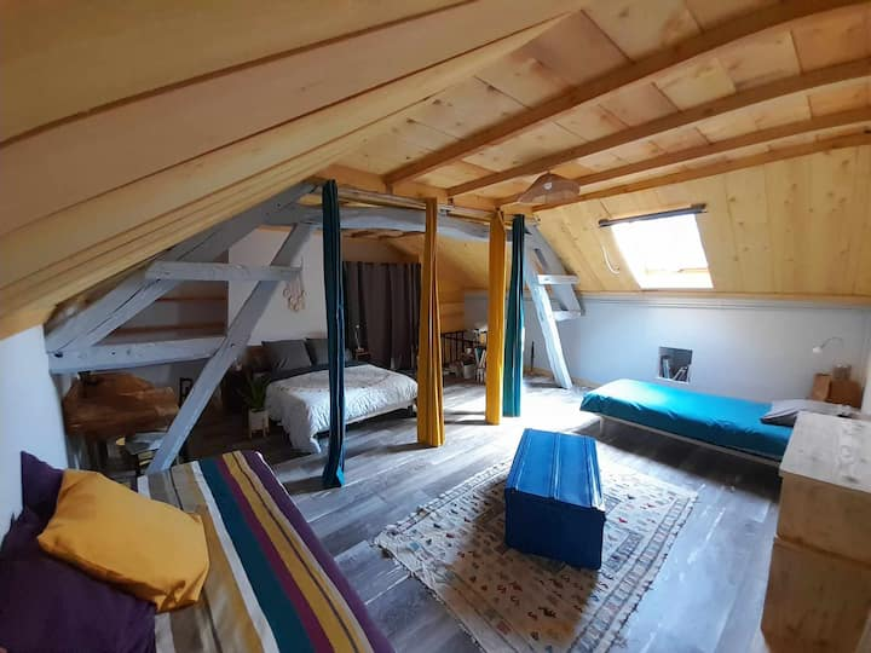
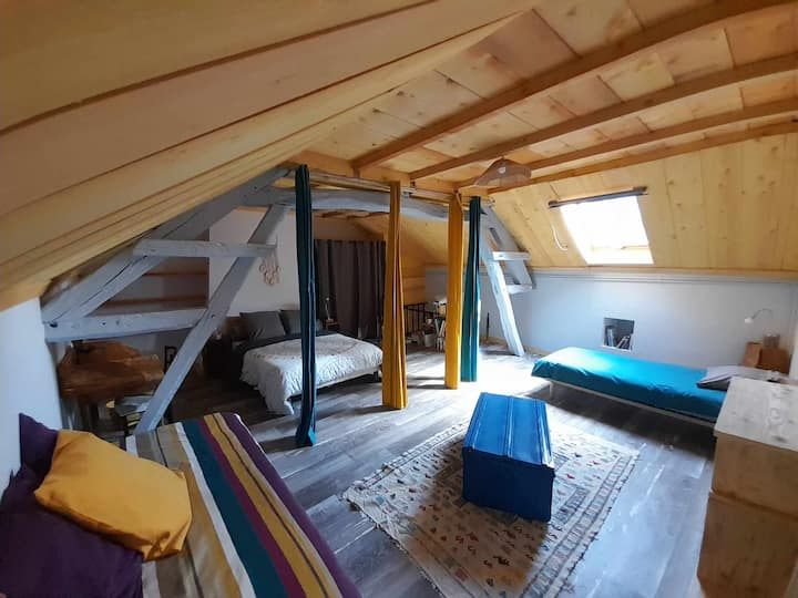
- house plant (259, 401)
